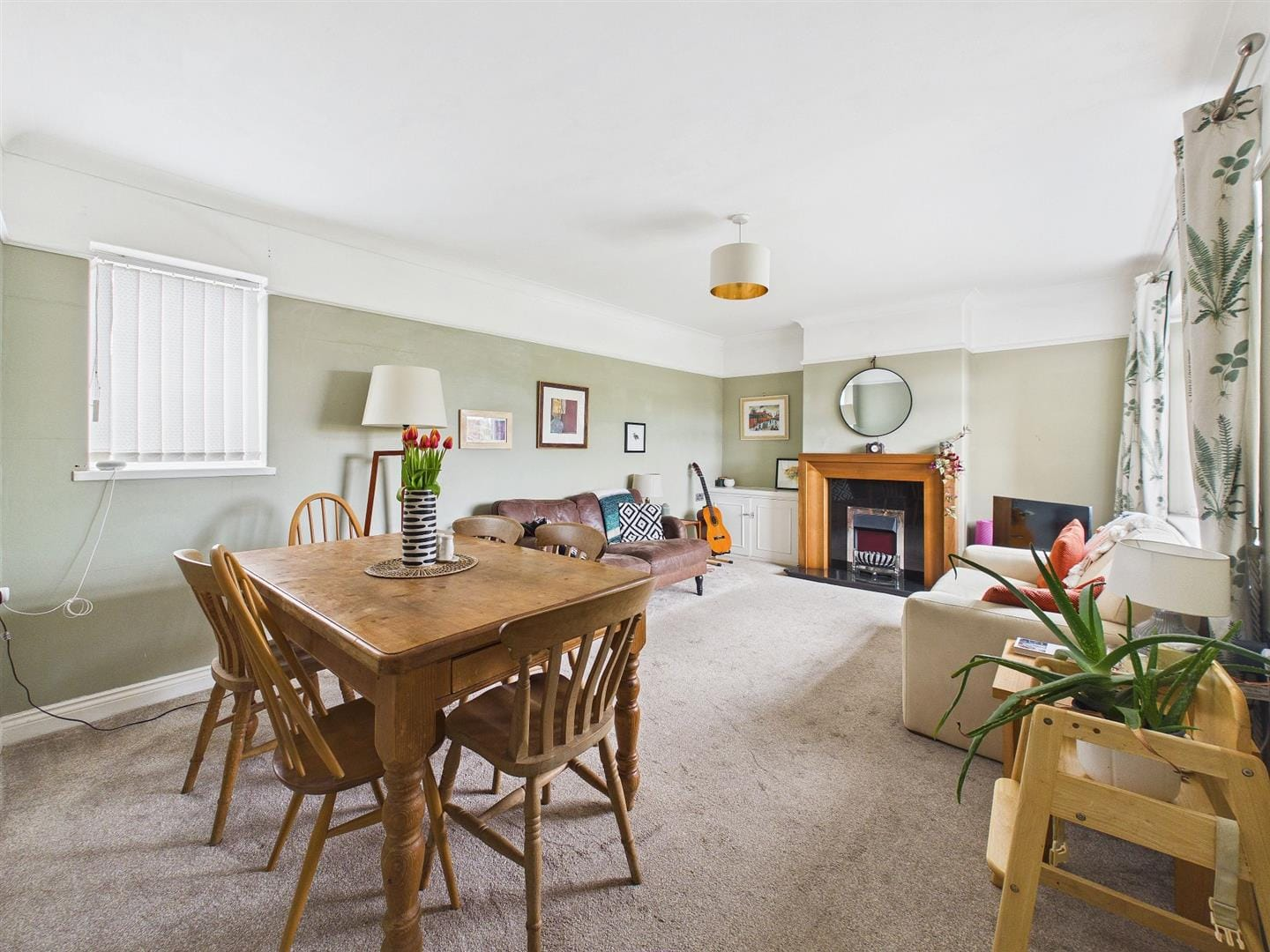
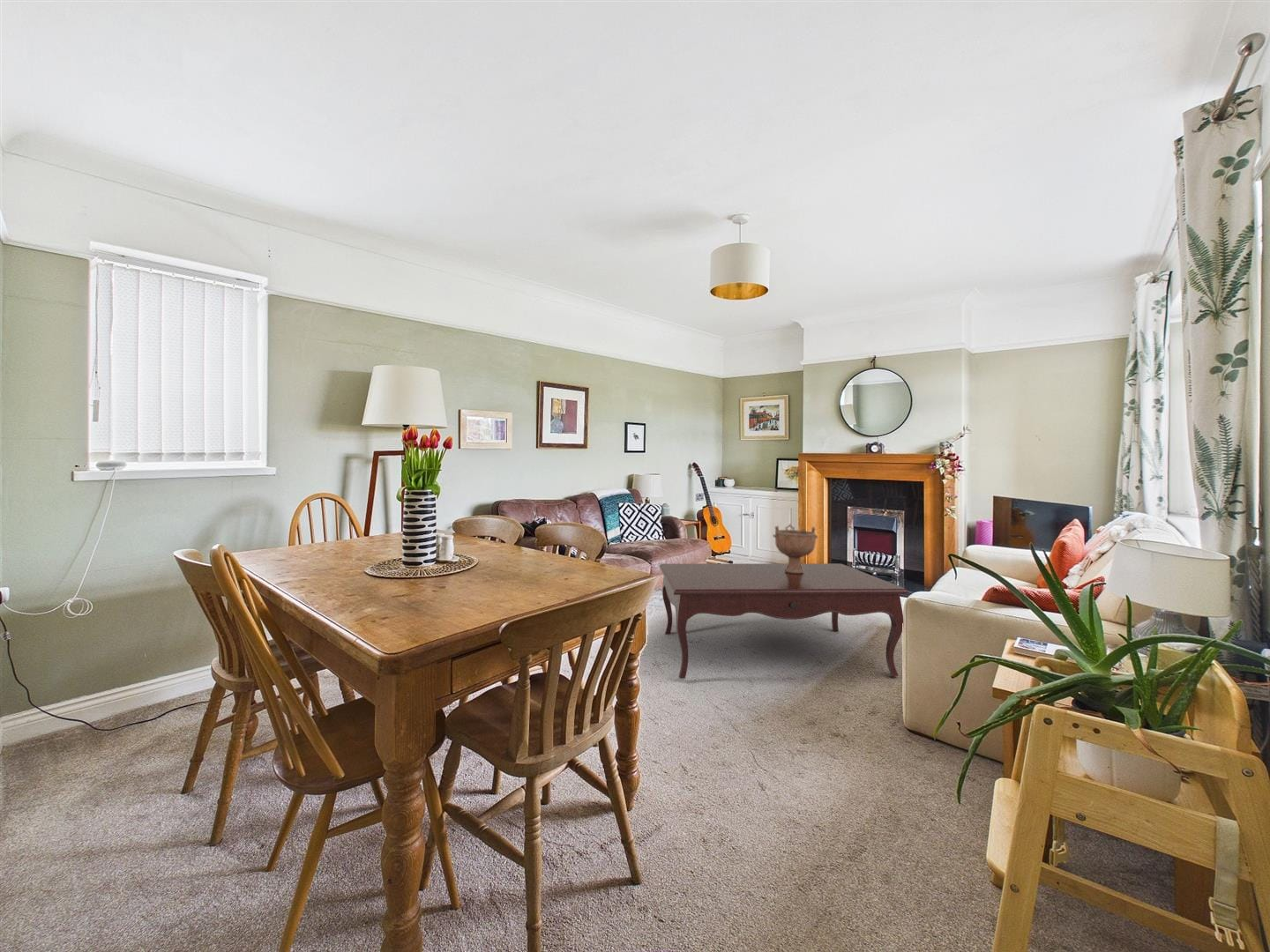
+ coffee table (768, 614)
+ decorative bowl (795, 548)
